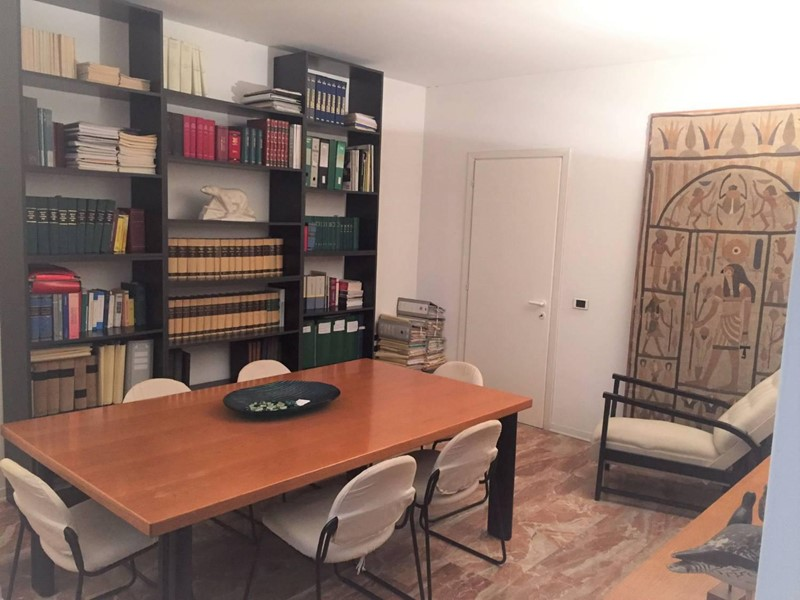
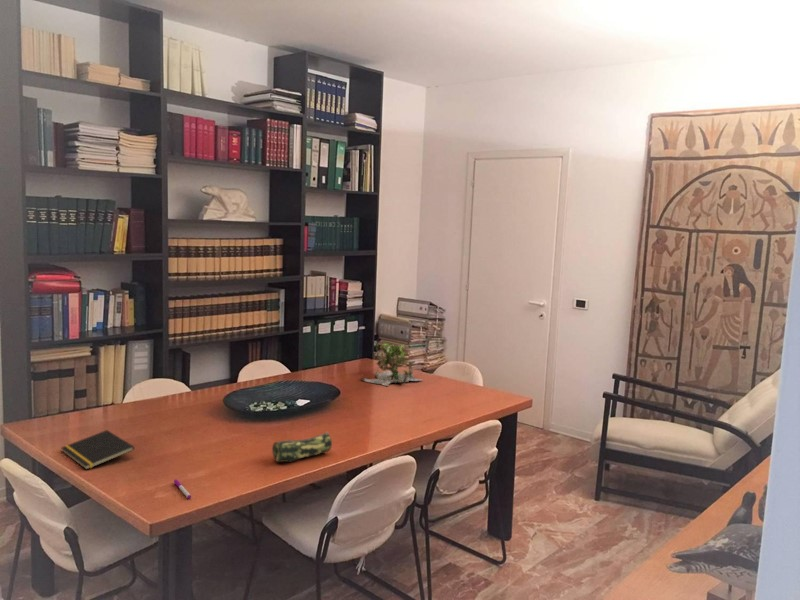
+ notepad (97, 448)
+ pen (182, 488)
+ plant (394, 362)
+ pencil case (303, 447)
